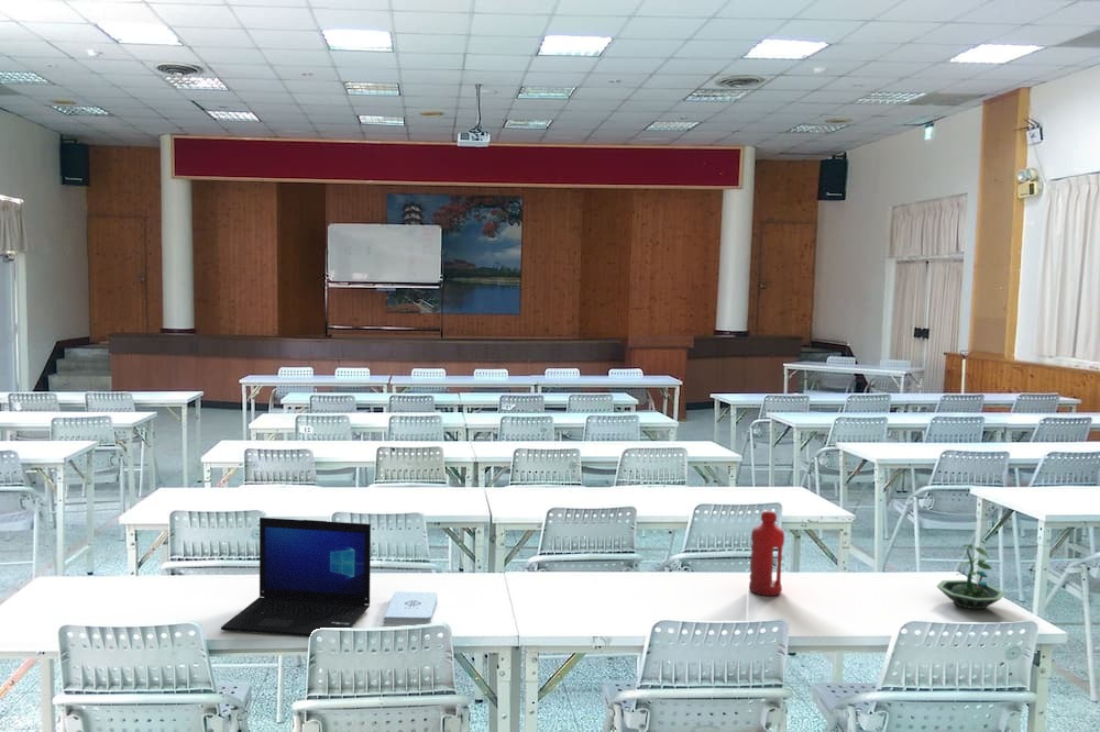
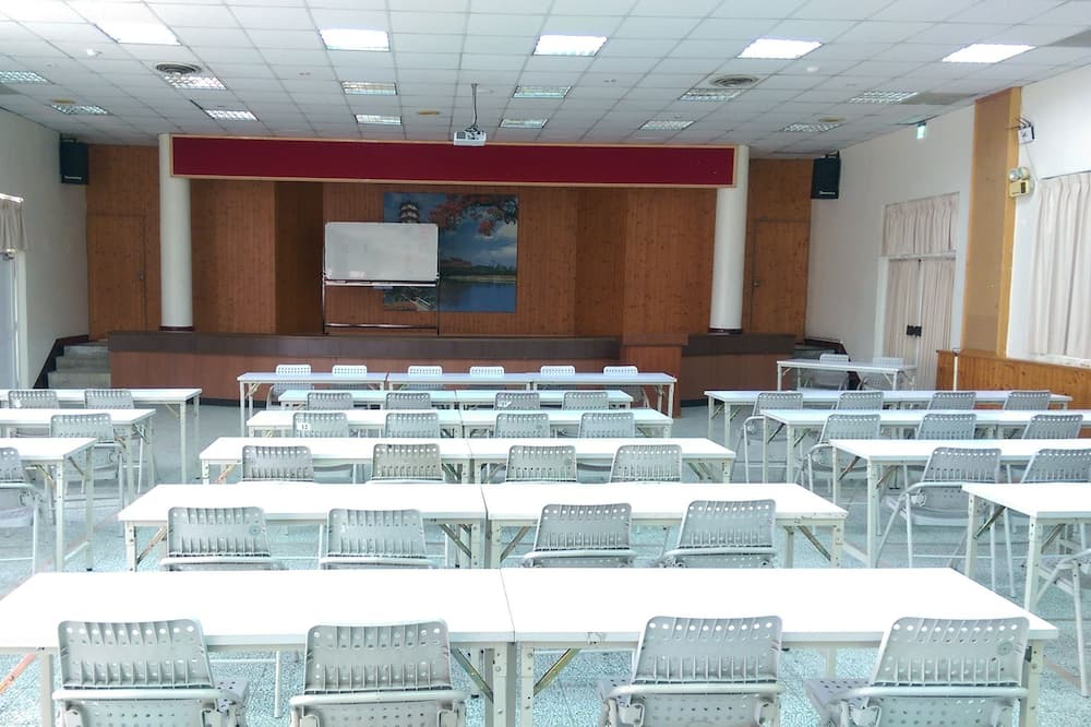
- laptop (298, 575)
- terrarium (970, 556)
- water bottle (767, 552)
- notepad (411, 607)
